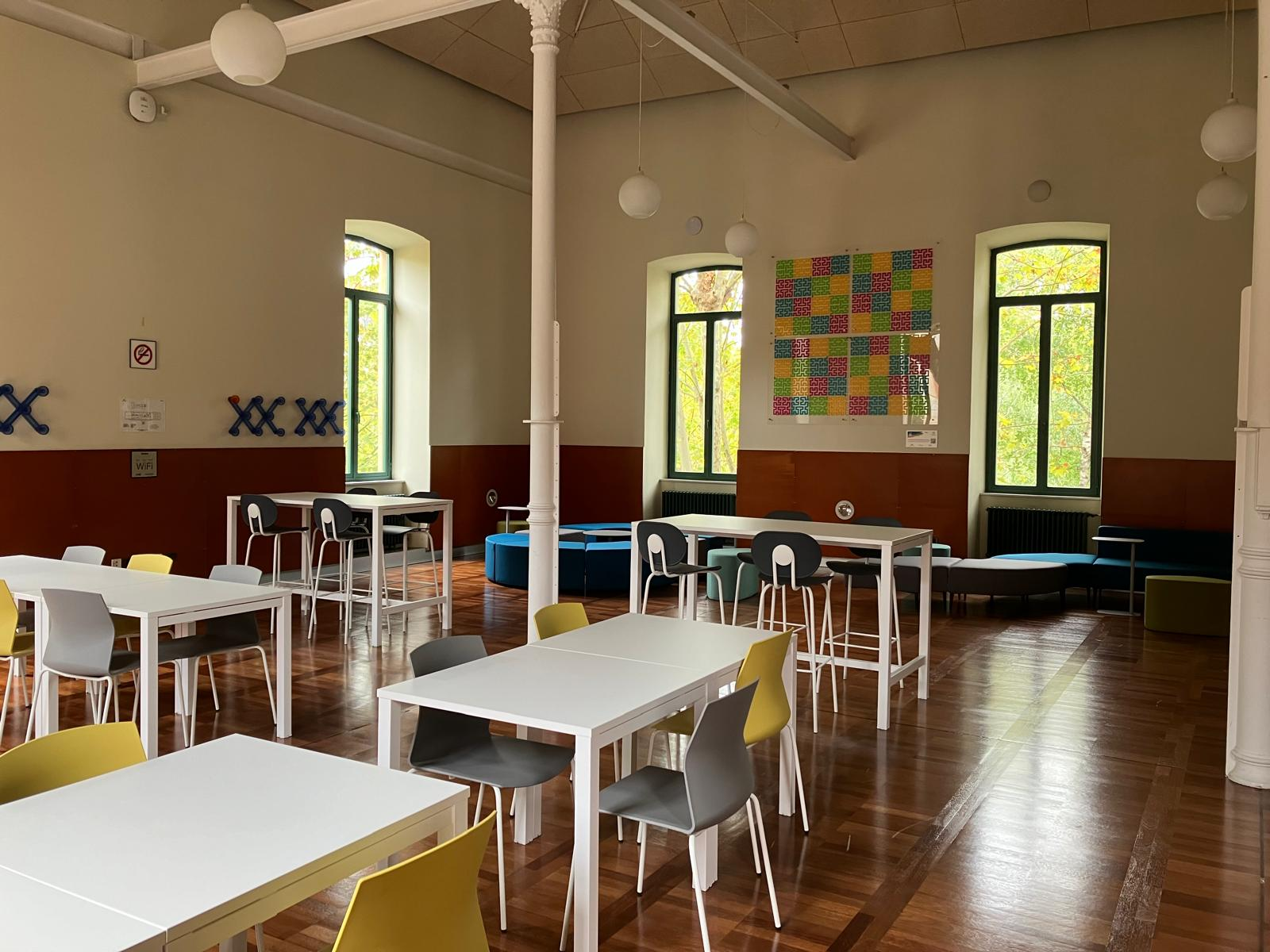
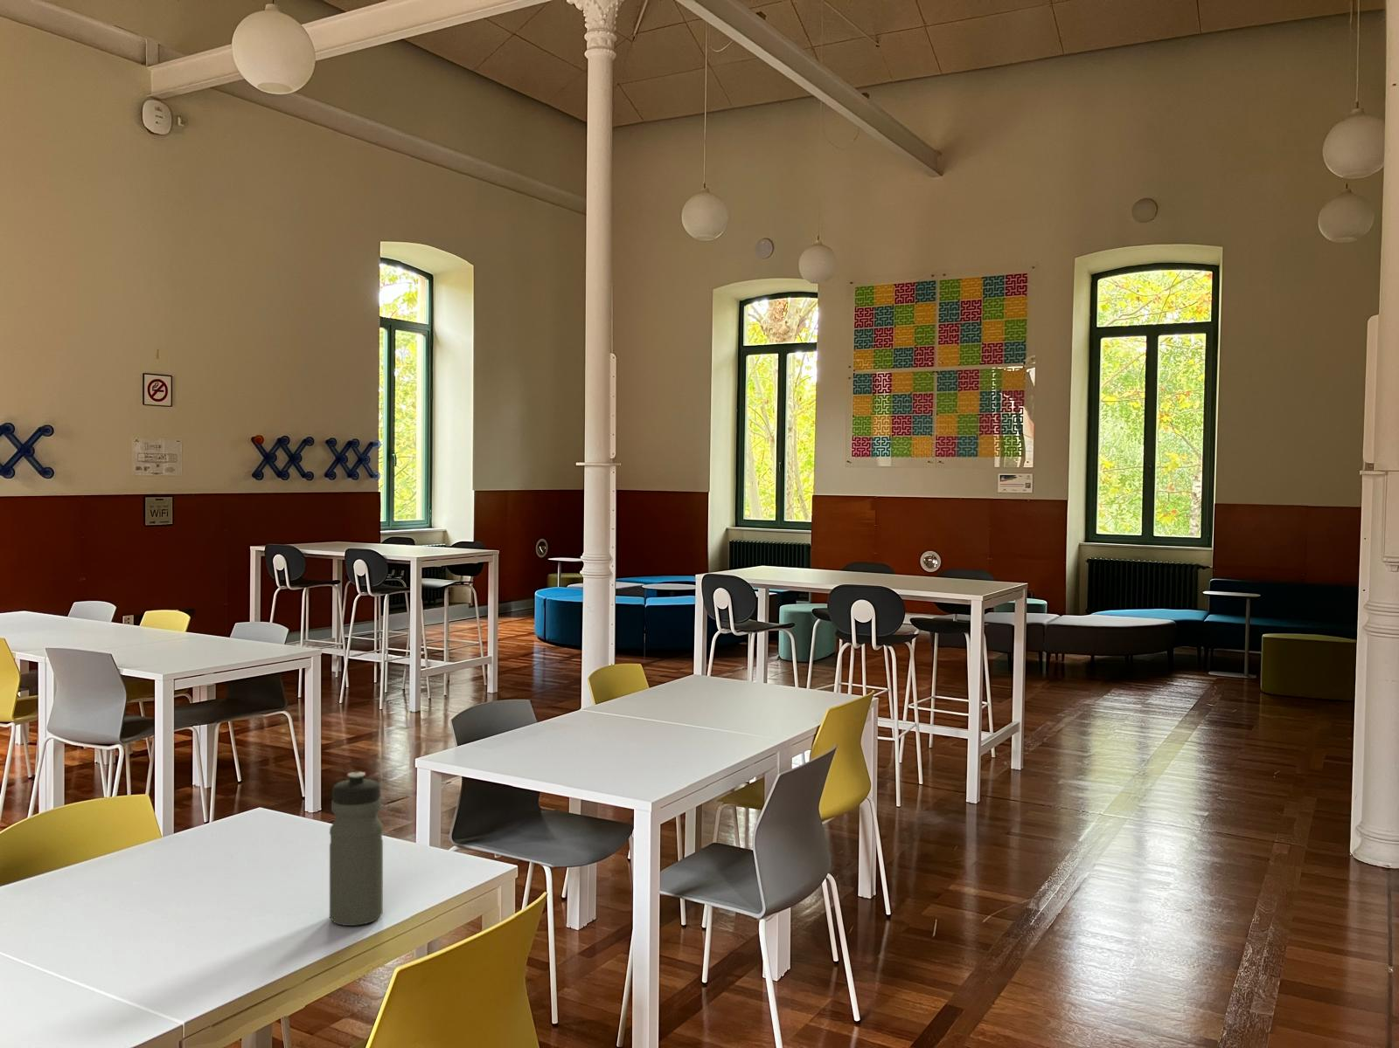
+ water bottle (356, 844)
